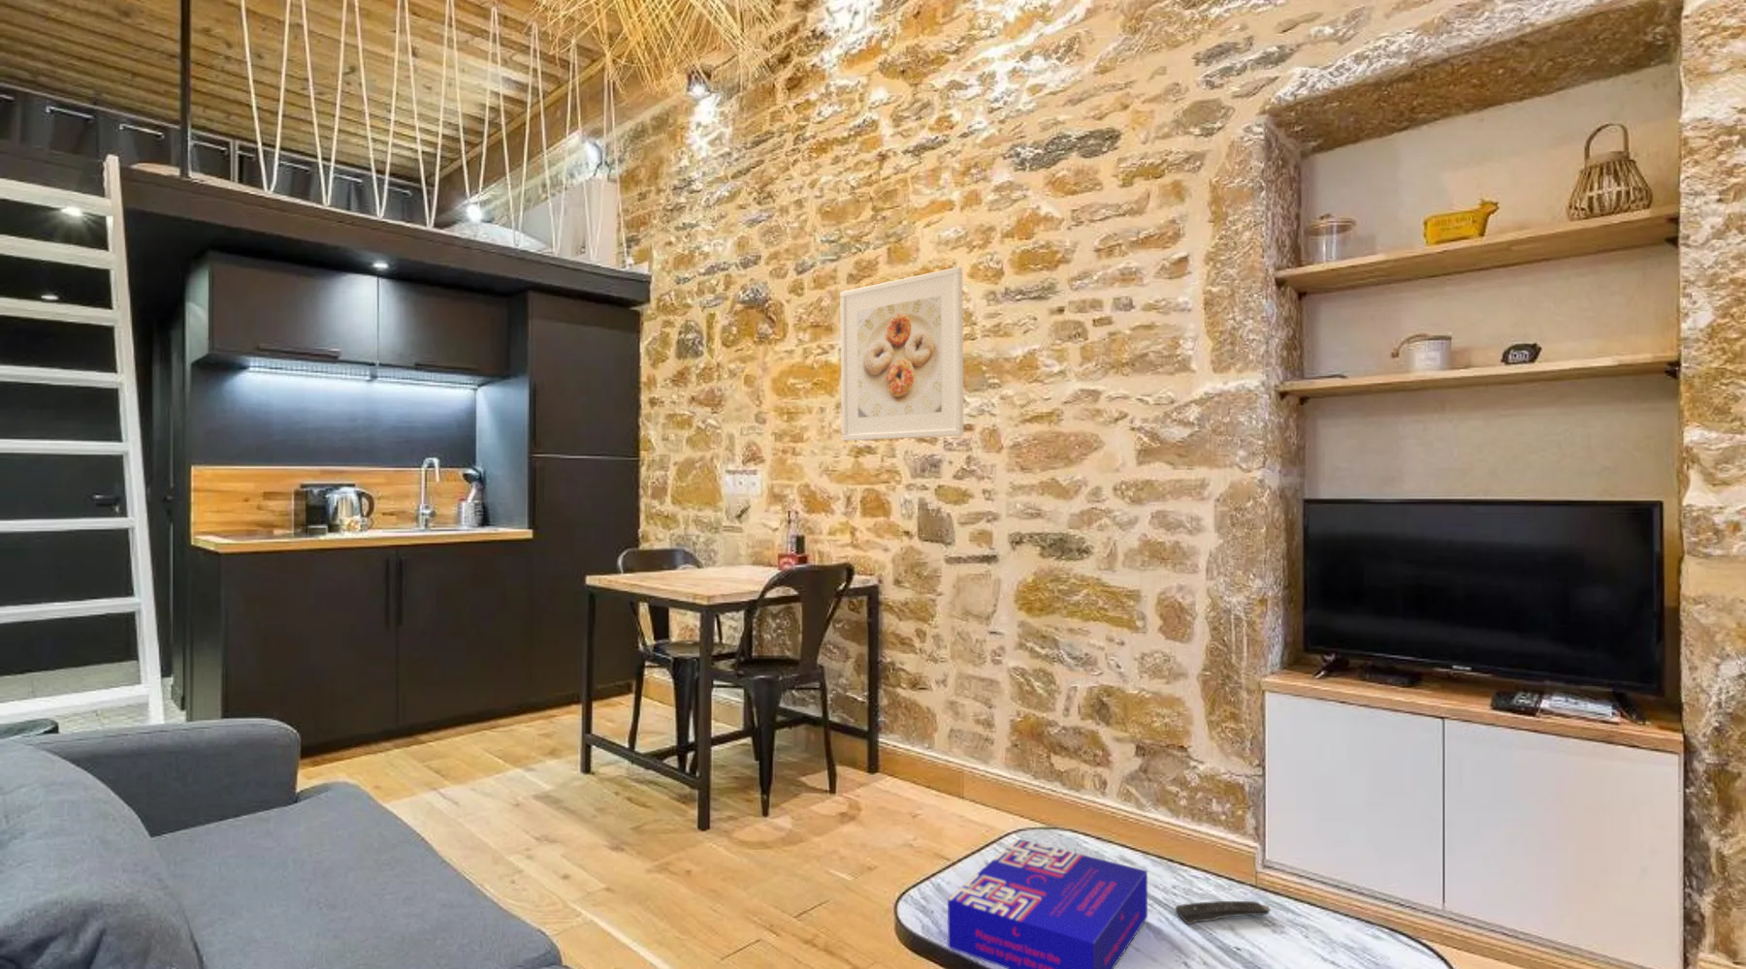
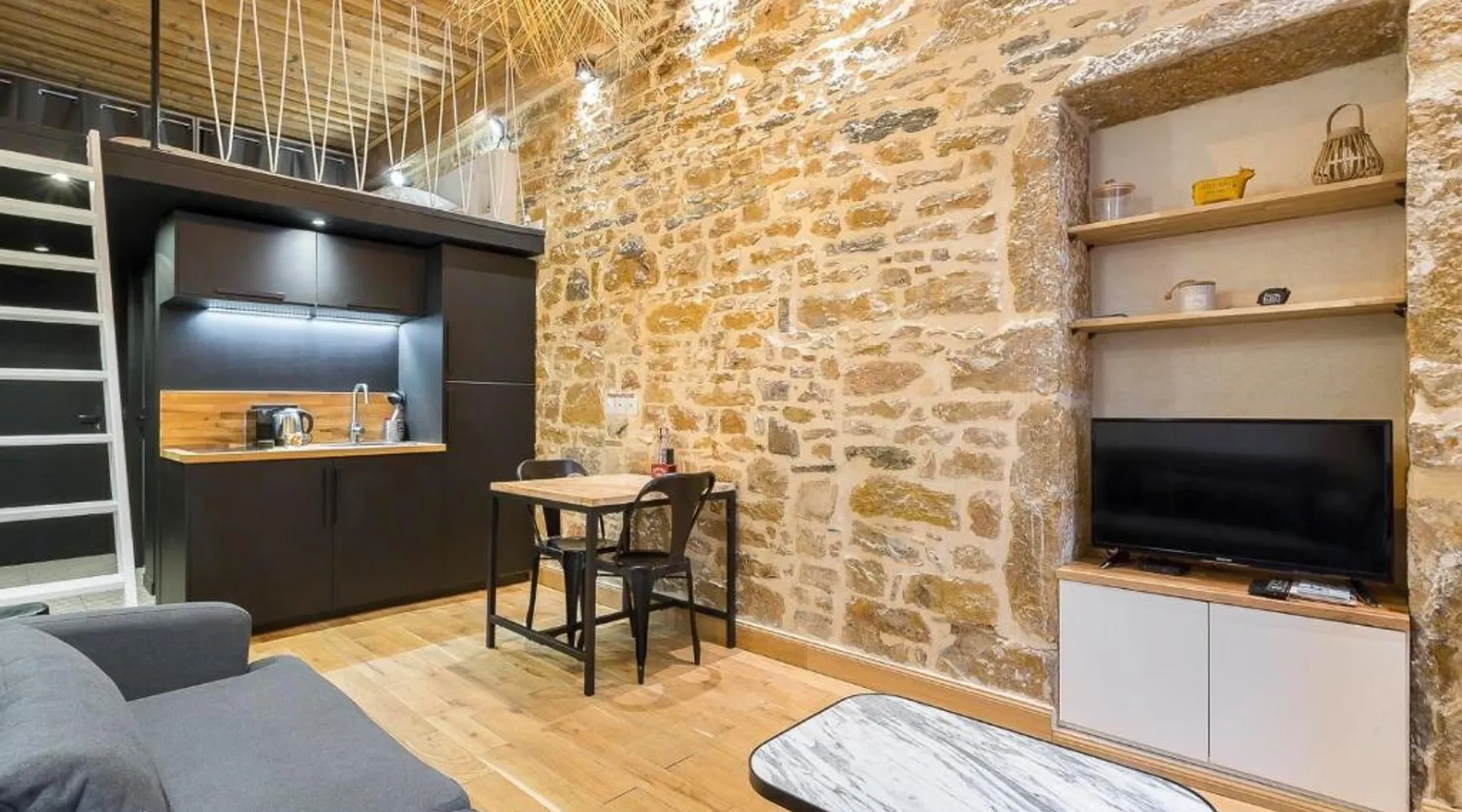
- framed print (898, 358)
- remote control (1224, 909)
- board game (1051, 908)
